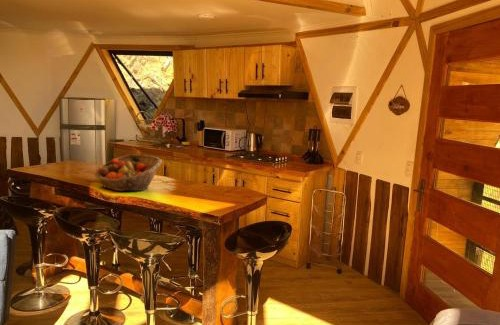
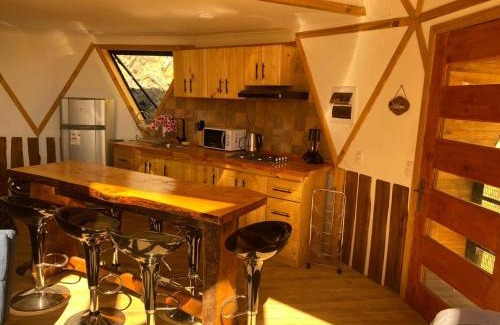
- fruit basket (128, 172)
